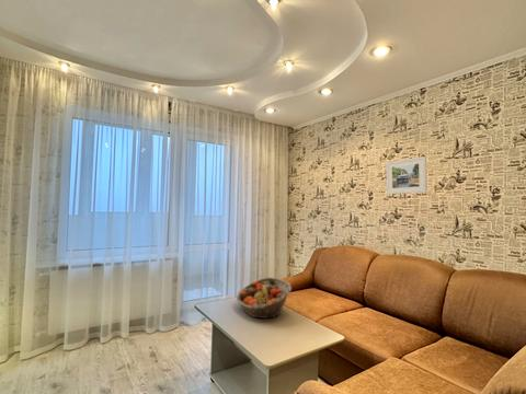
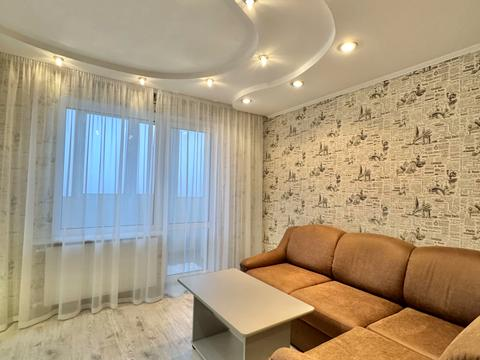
- fruit basket (263, 296)
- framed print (404, 176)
